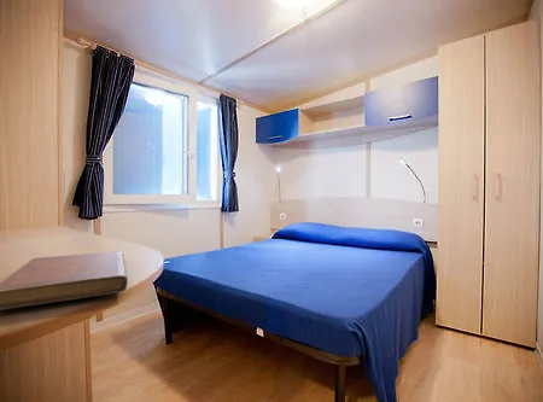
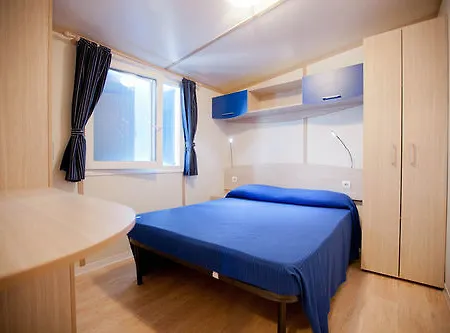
- notebook (74, 272)
